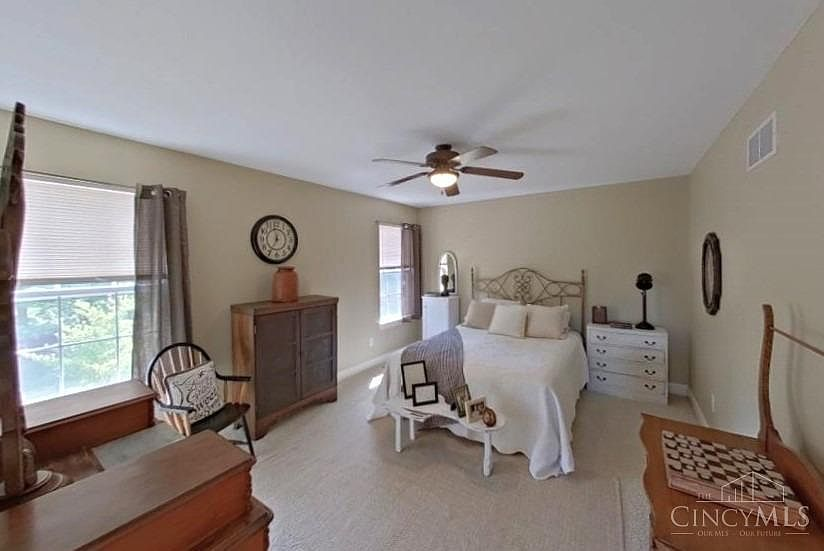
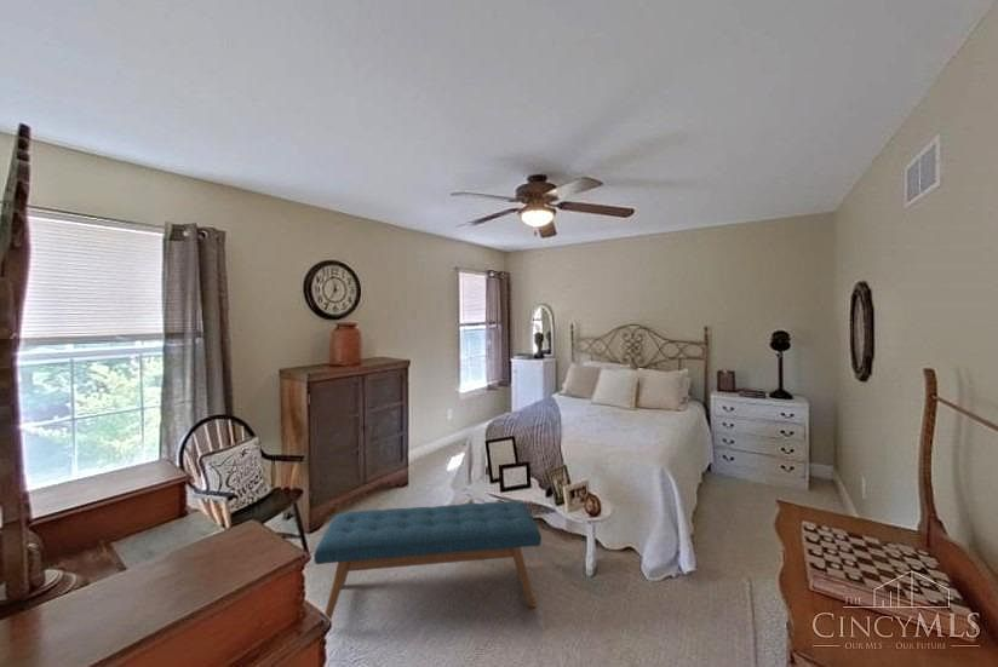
+ bench (432, 556)
